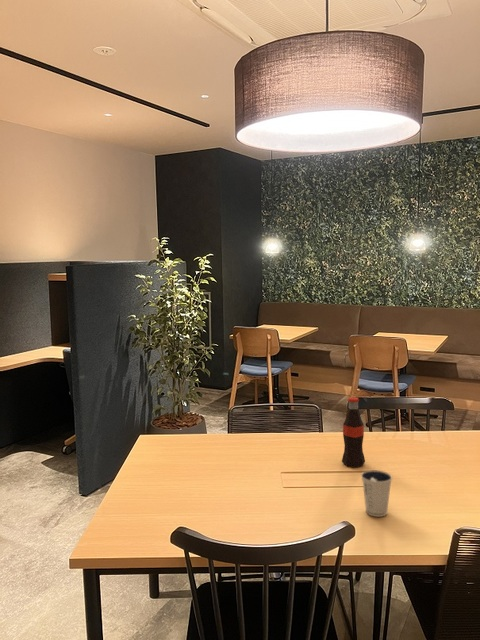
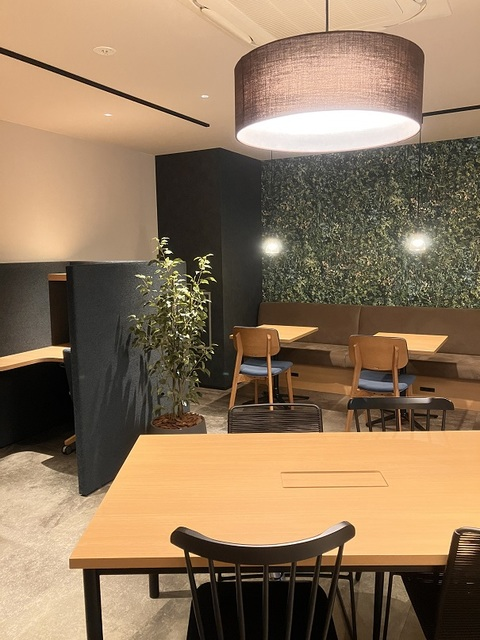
- dixie cup (376, 494)
- bottle (353, 430)
